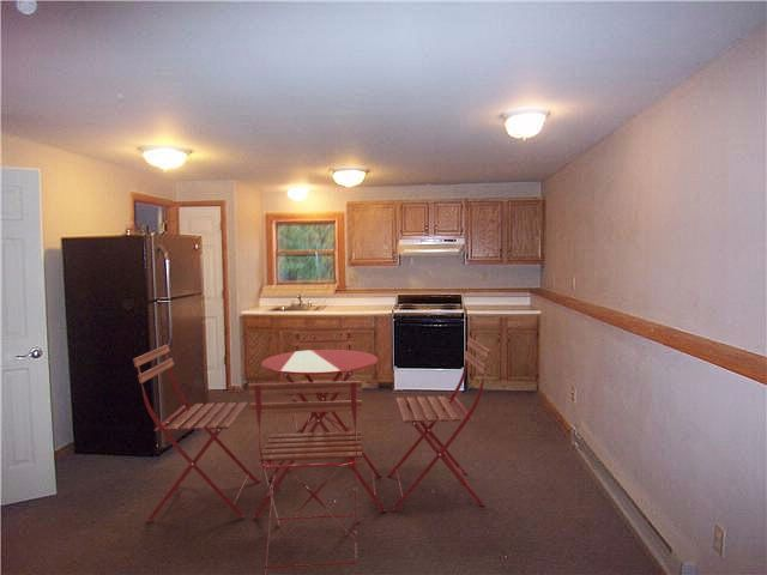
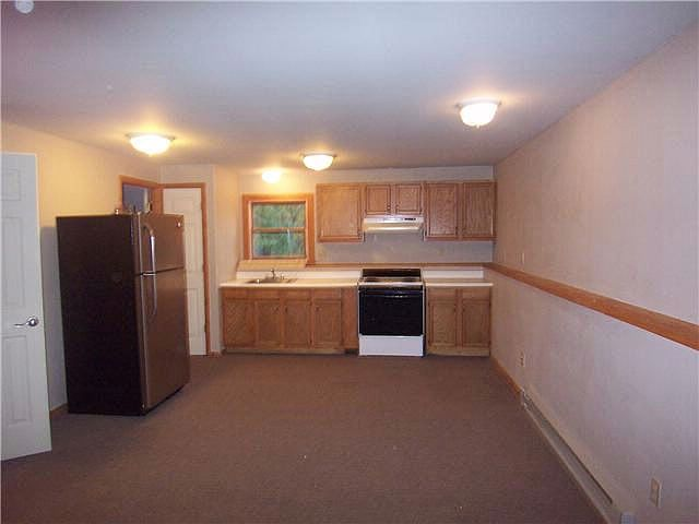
- patio set (320, 420)
